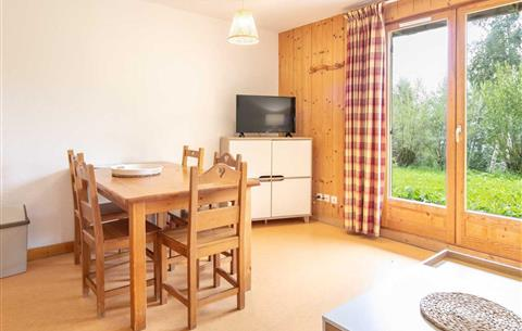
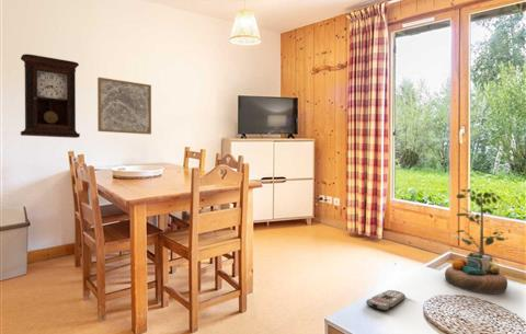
+ pendulum clock (52, 97)
+ wall art (125, 106)
+ decorative bowl (474, 268)
+ remote control (387, 299)
+ potted plant (478, 223)
